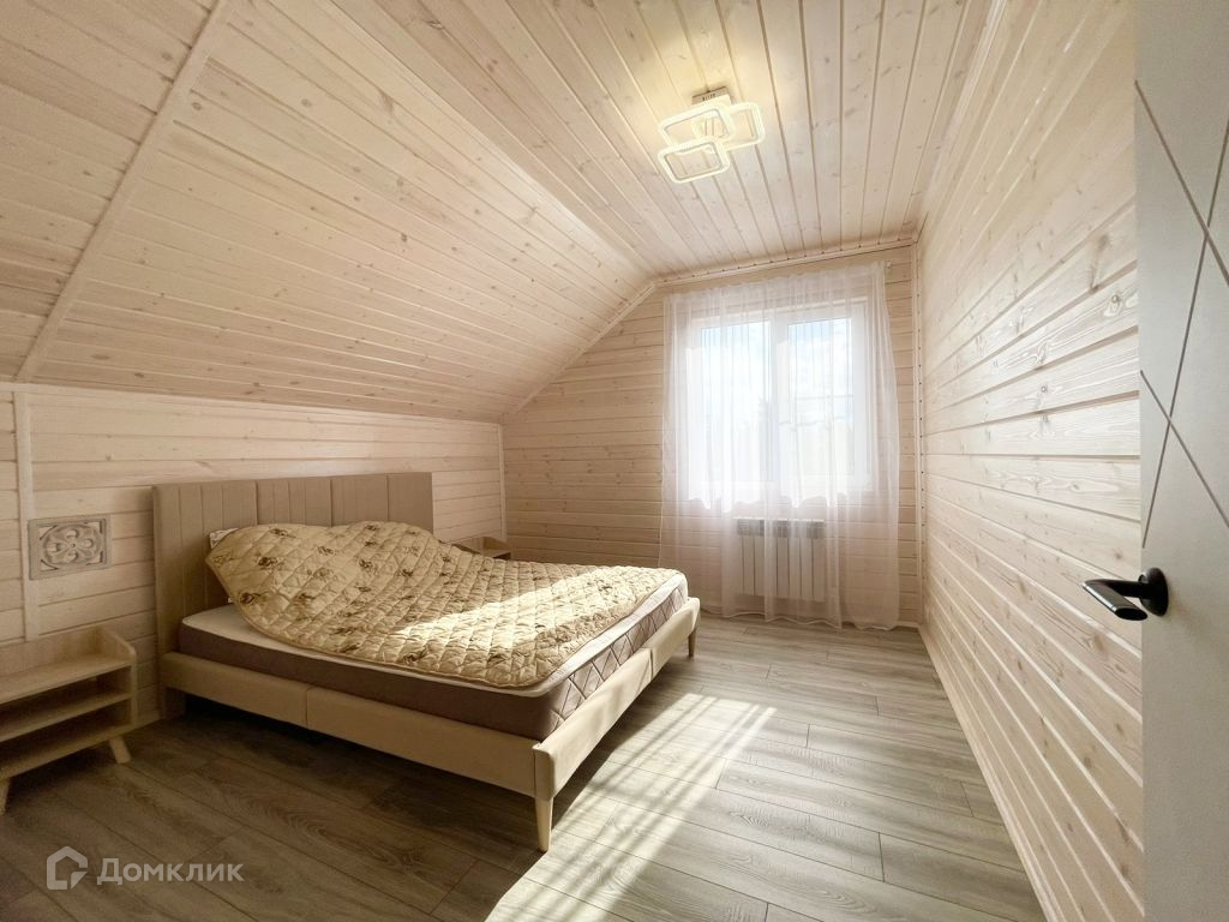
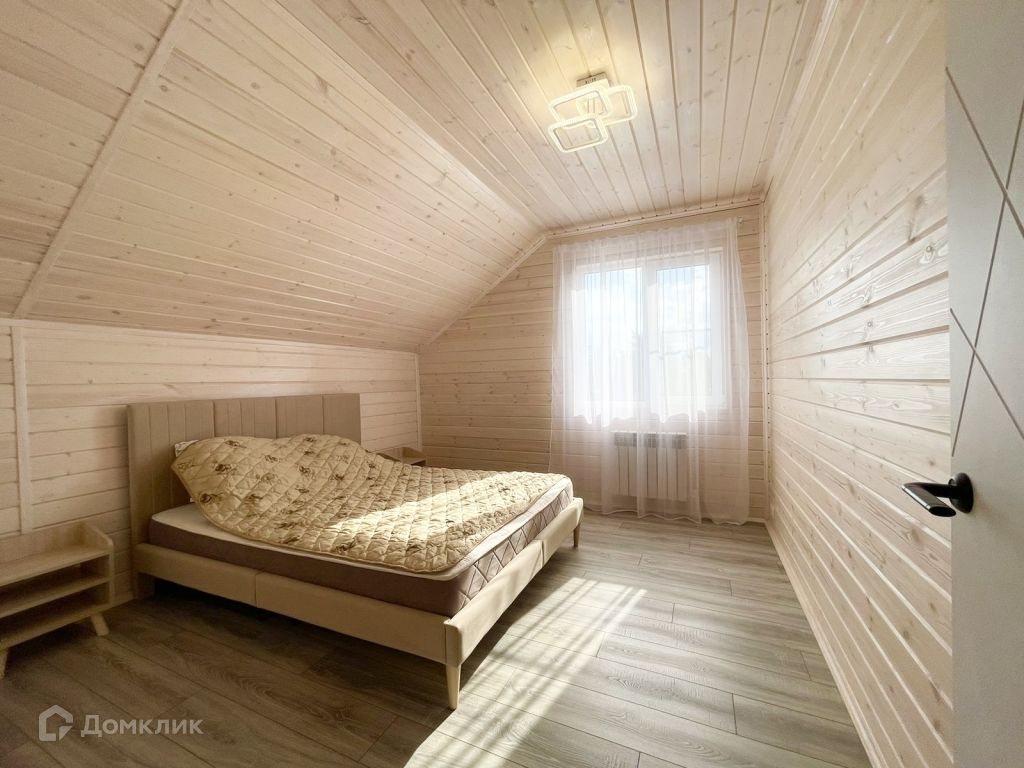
- wall ornament (71, 544)
